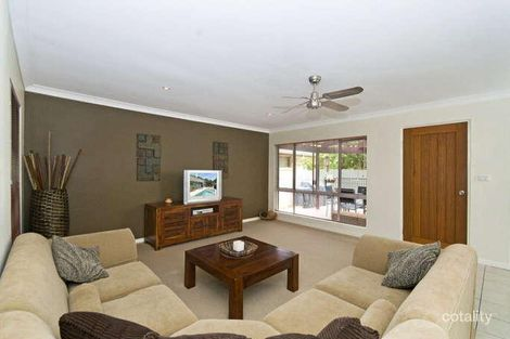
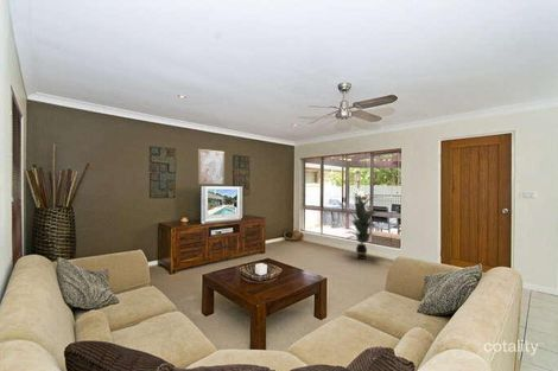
+ wall art (211, 167)
+ indoor plant (360, 225)
